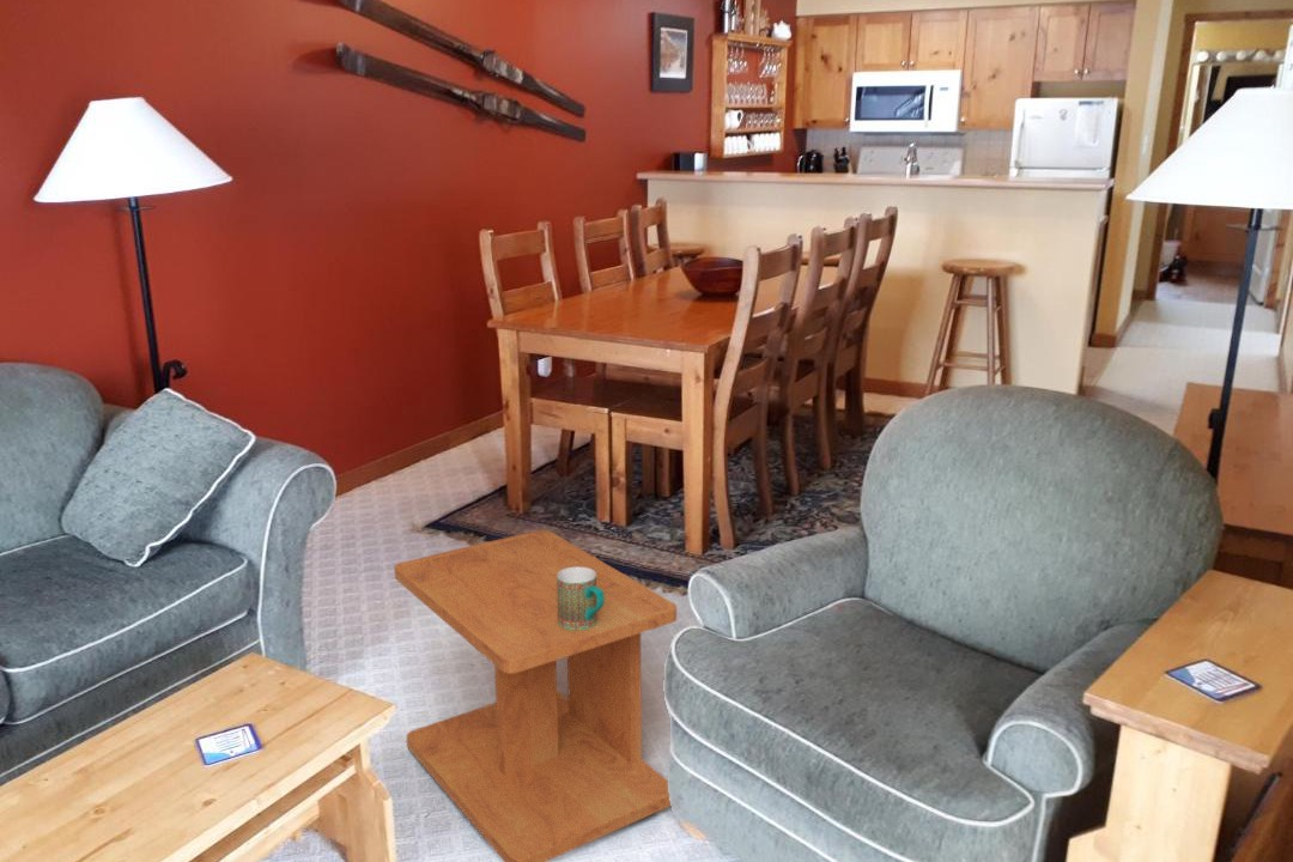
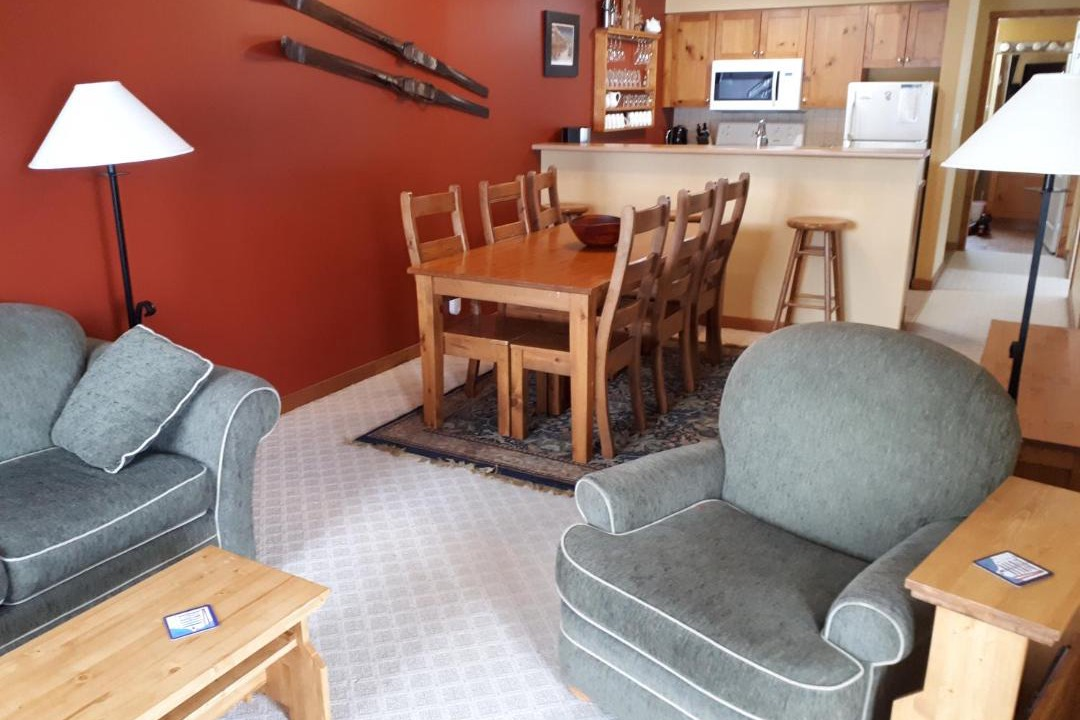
- mug (583, 599)
- side table (532, 684)
